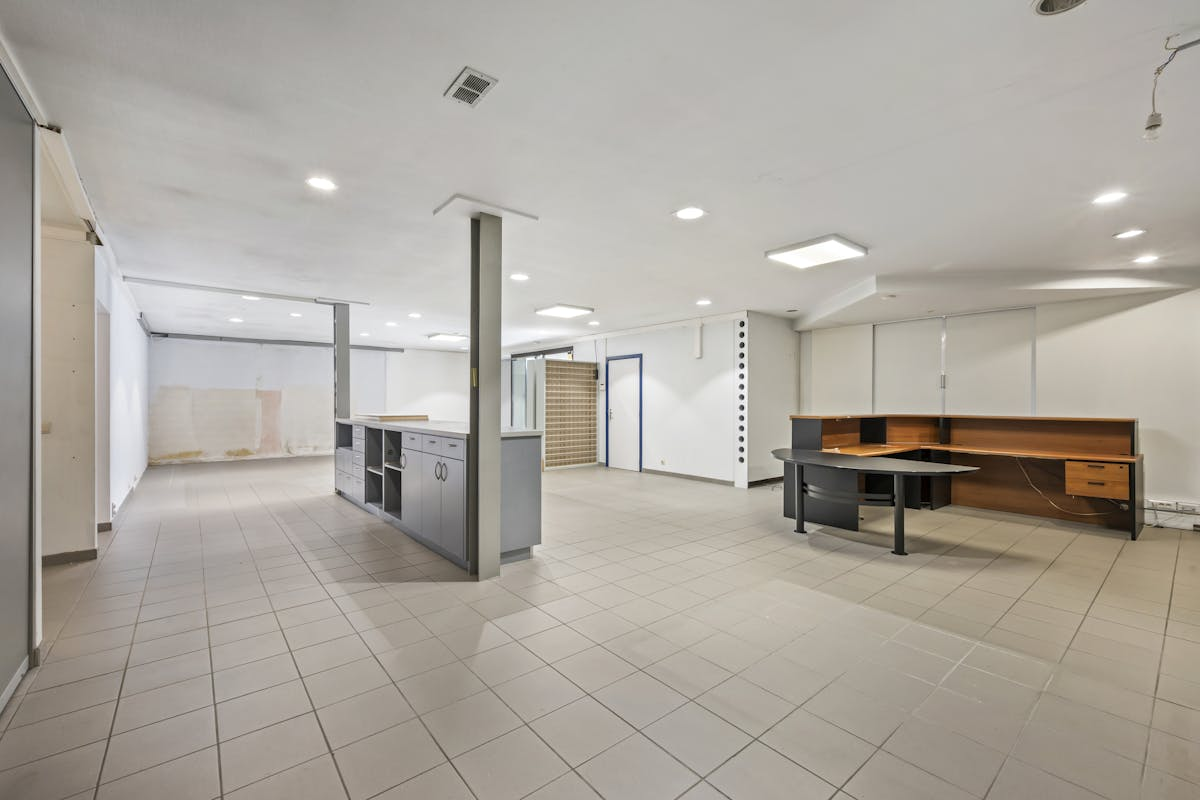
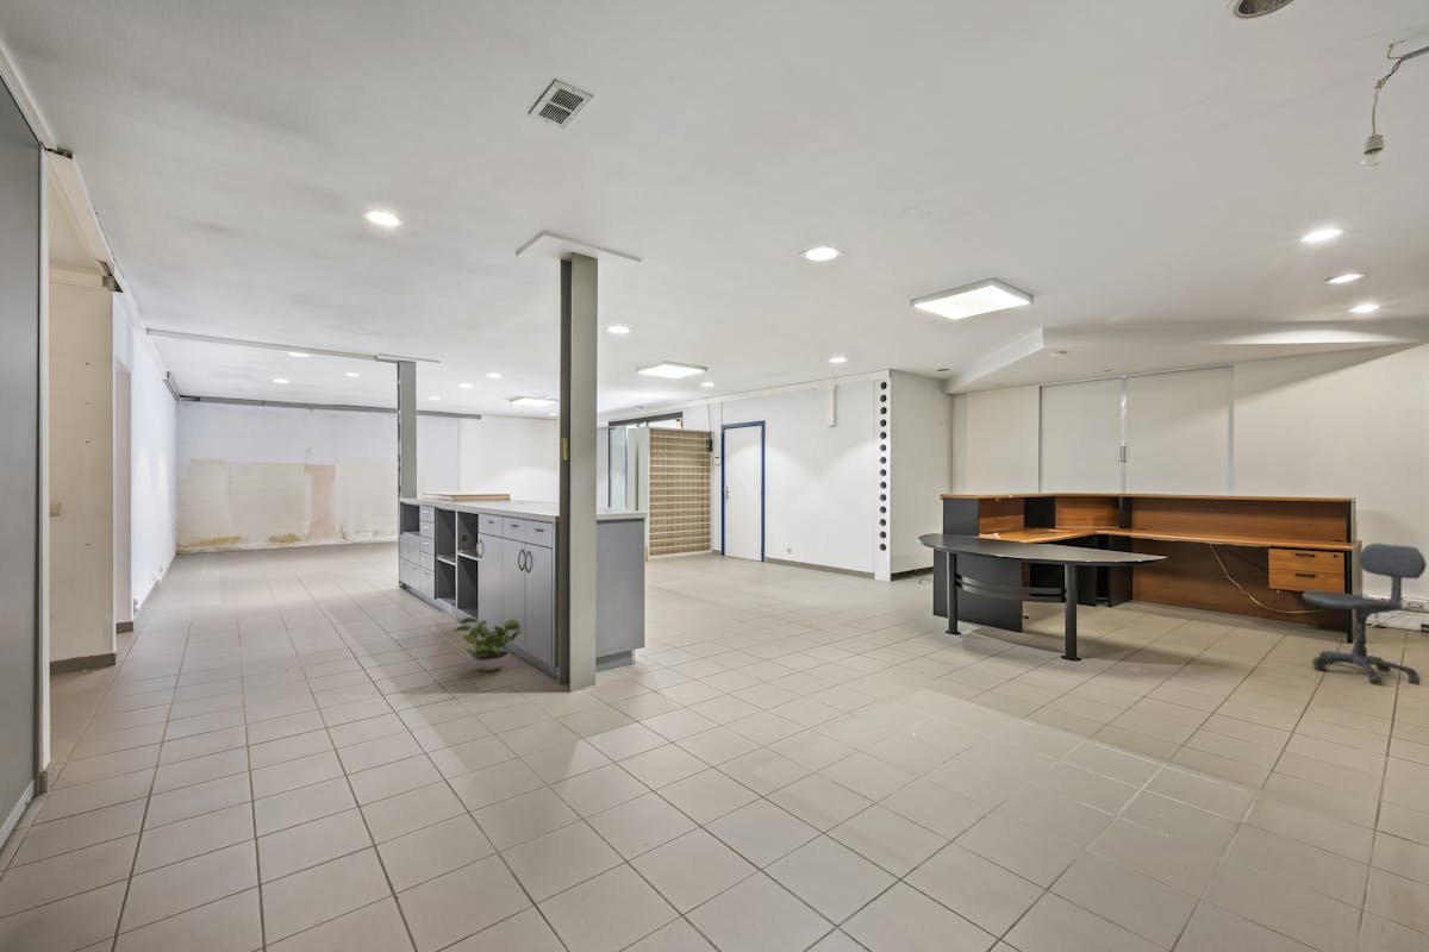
+ potted plant (487, 641)
+ office chair (1360, 608)
